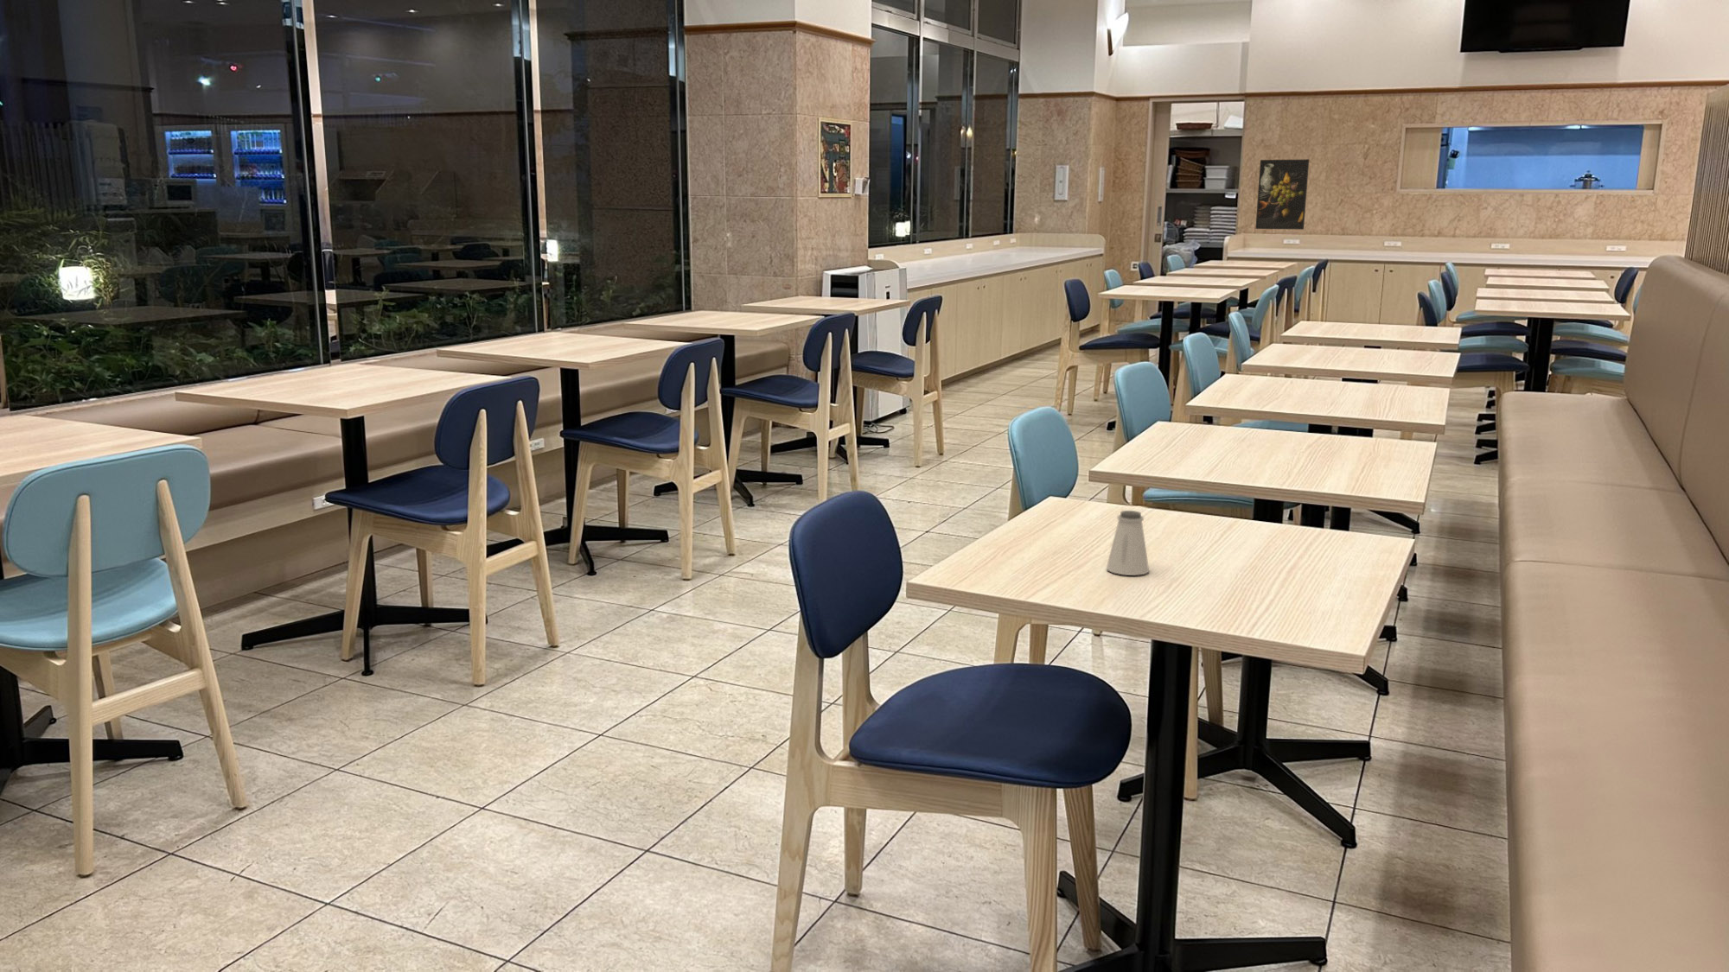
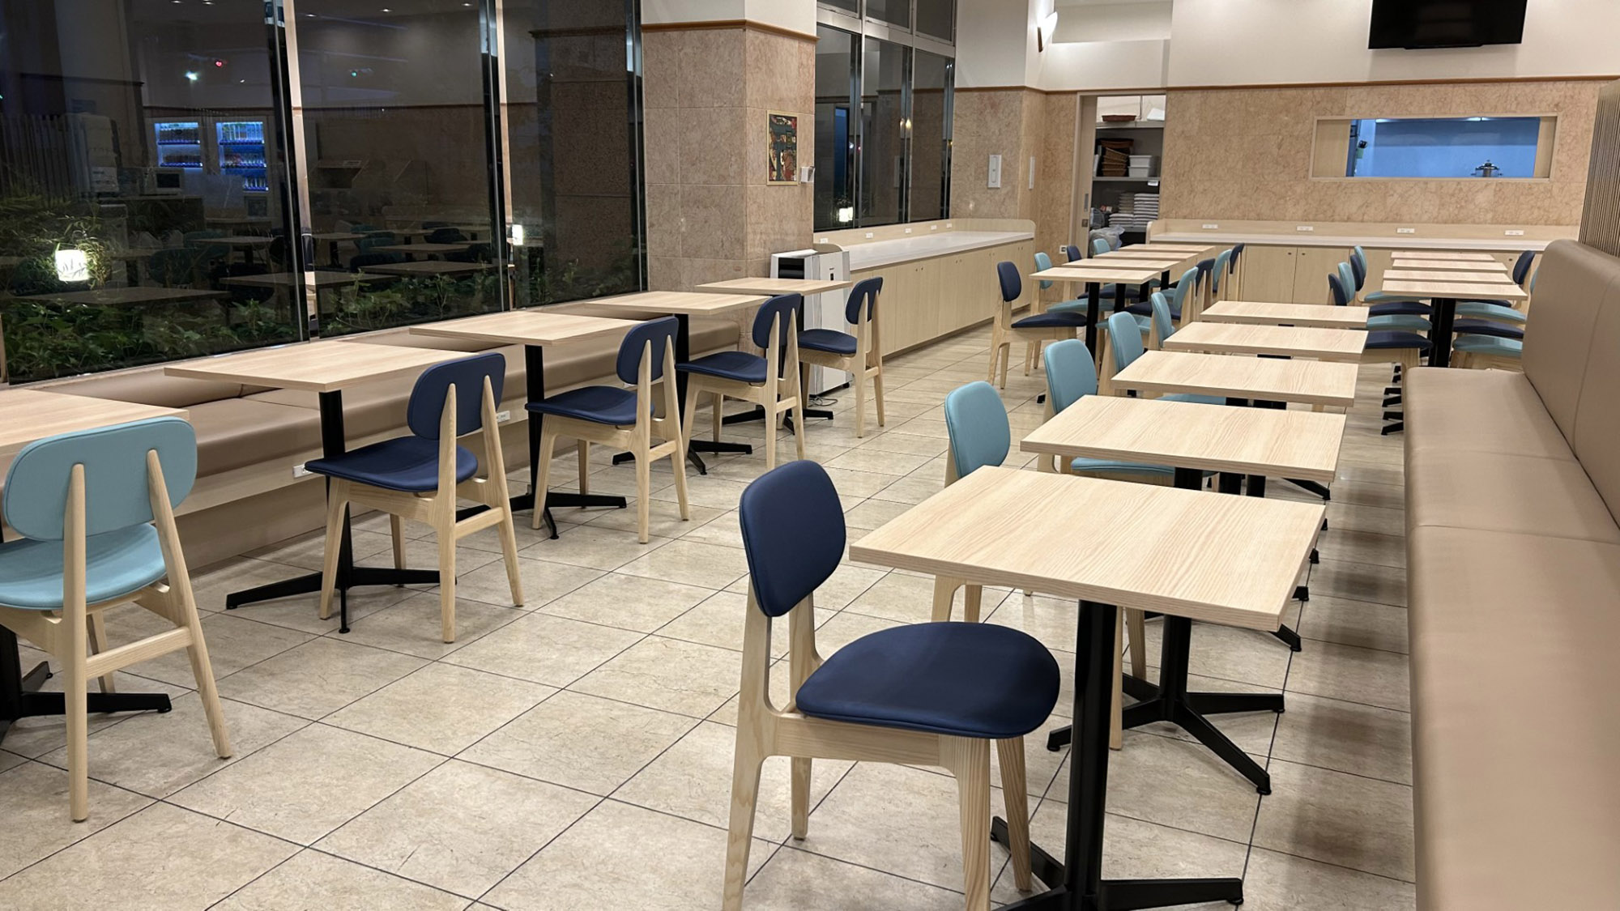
- saltshaker (1129, 541)
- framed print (1281, 195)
